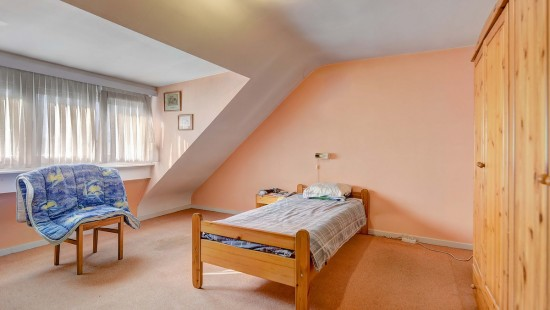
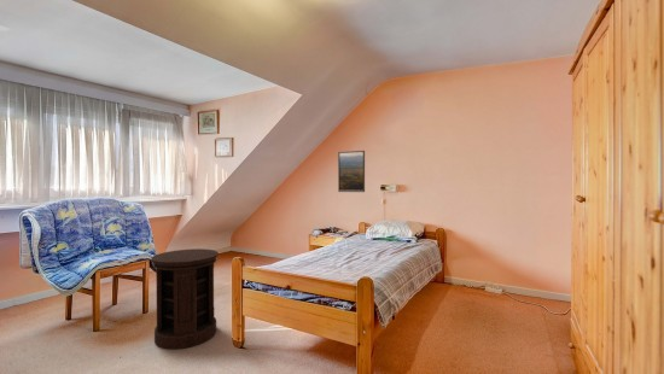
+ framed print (350, 171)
+ side table (186, 294)
